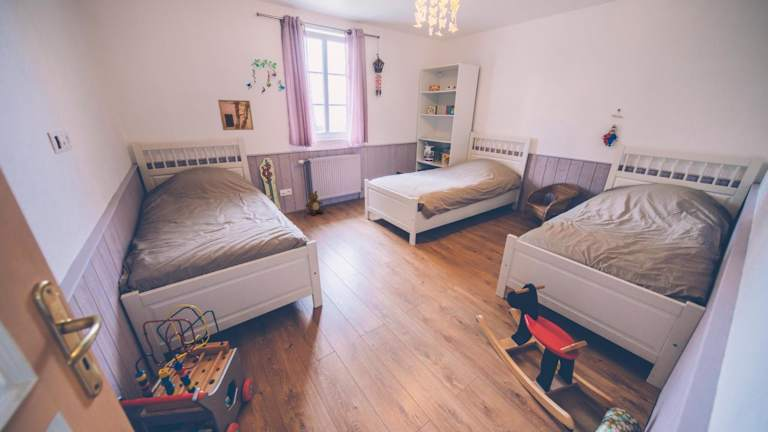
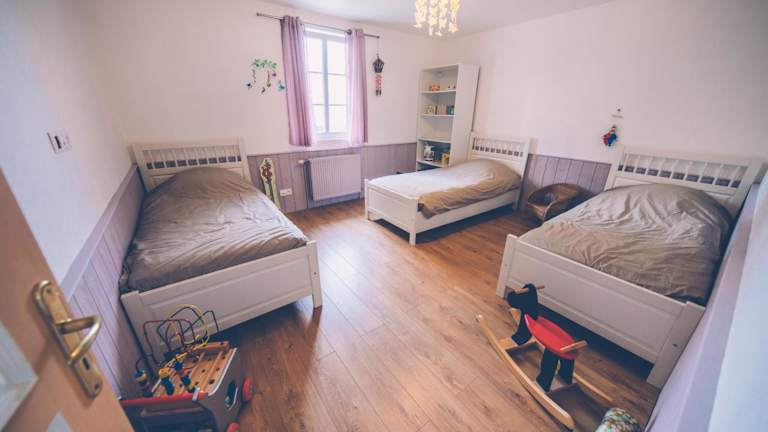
- wall art (236, 115)
- bear (315, 202)
